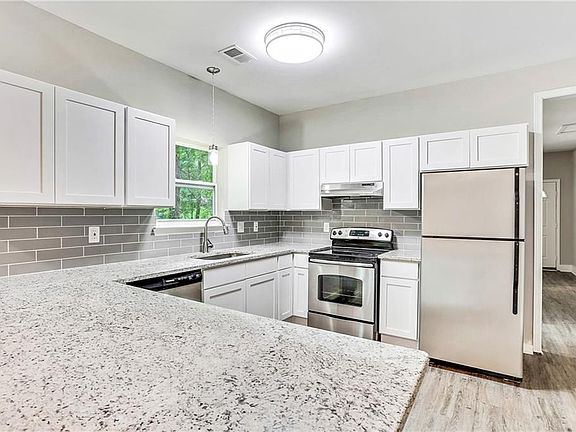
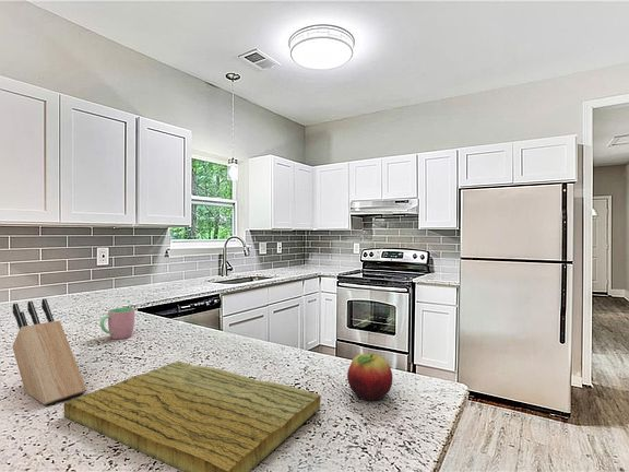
+ cup (117, 323)
+ knife block (45, 345)
+ fruit (369, 374)
+ cutting board (194, 403)
